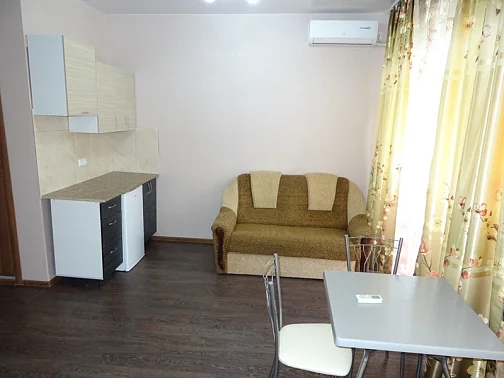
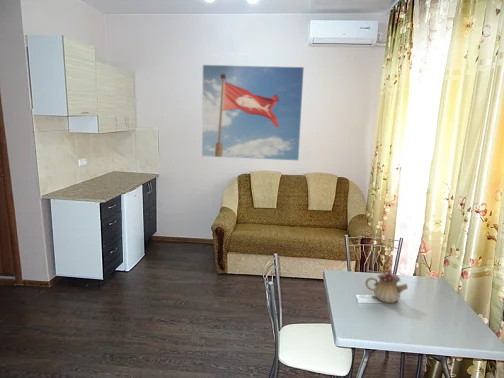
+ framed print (251, 113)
+ teapot (386, 283)
